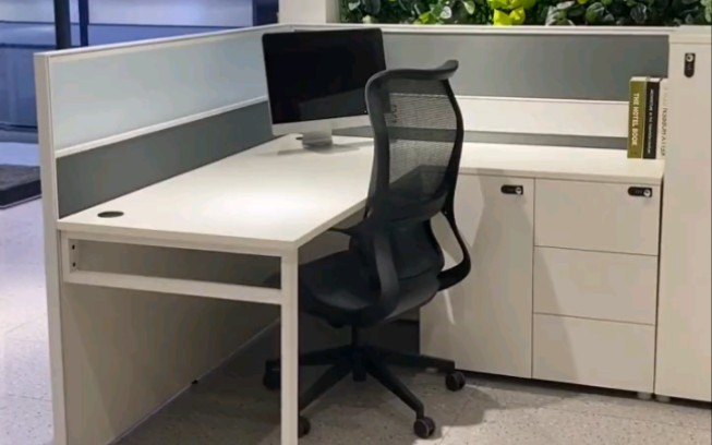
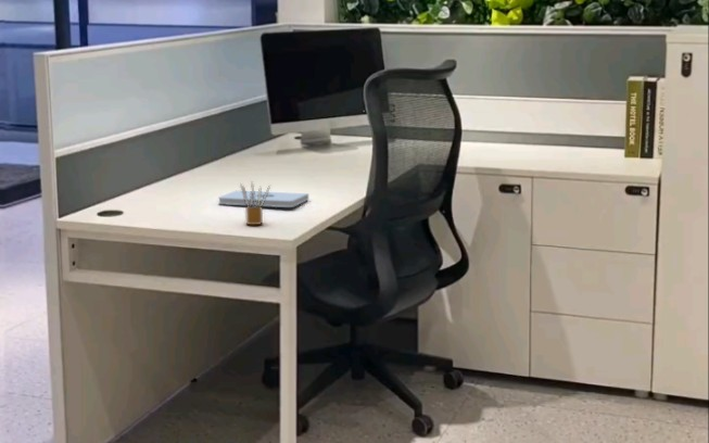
+ notepad (263, 198)
+ pencil box (255, 203)
